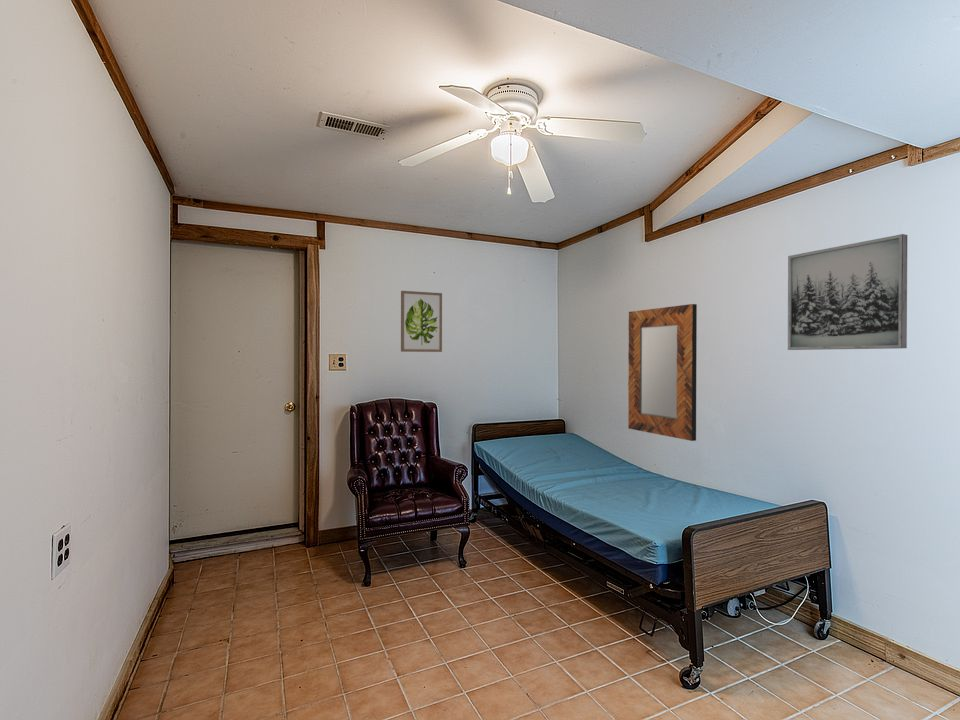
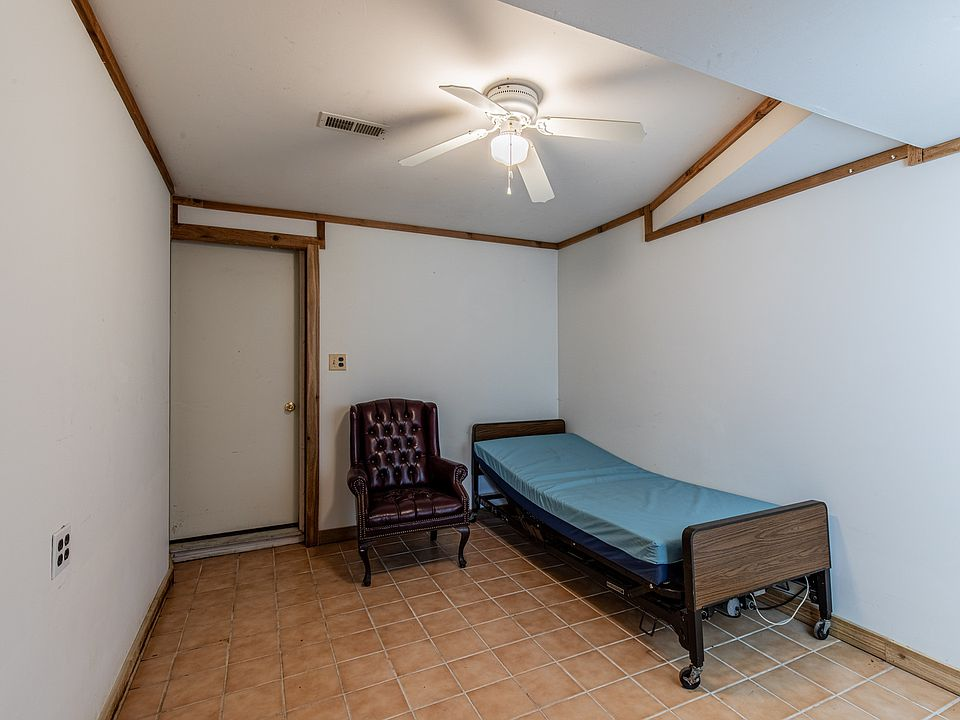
- home mirror (659, 371)
- wall art (841, 297)
- wall art (421, 321)
